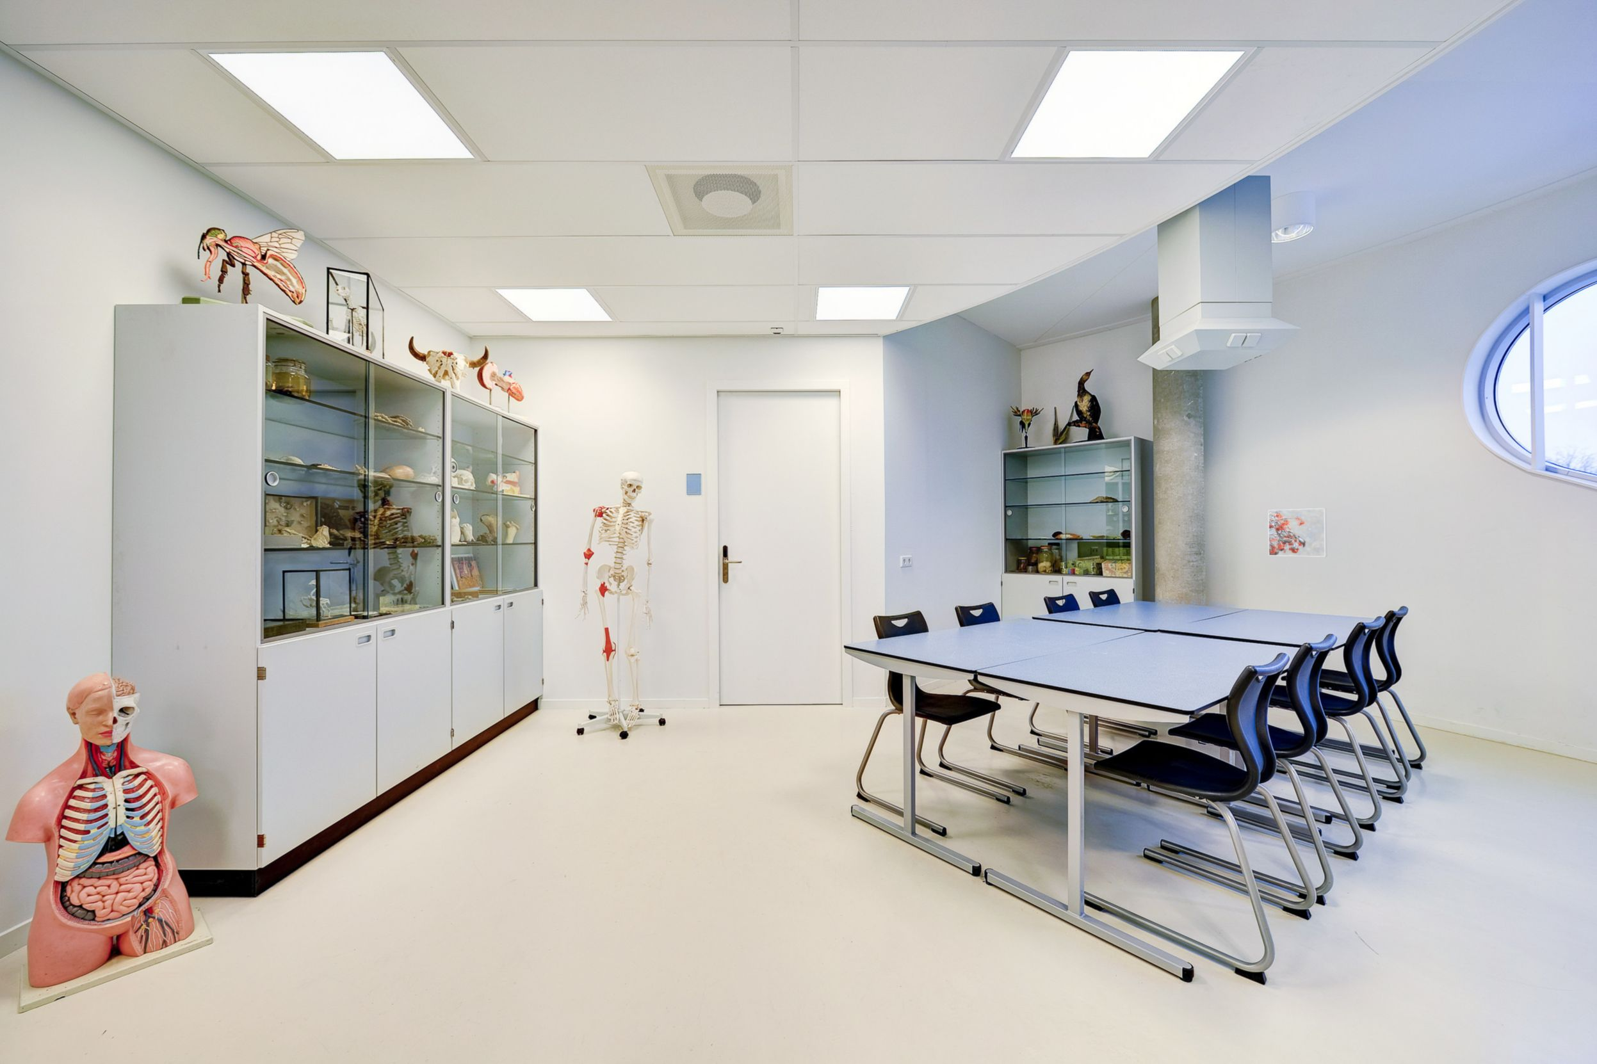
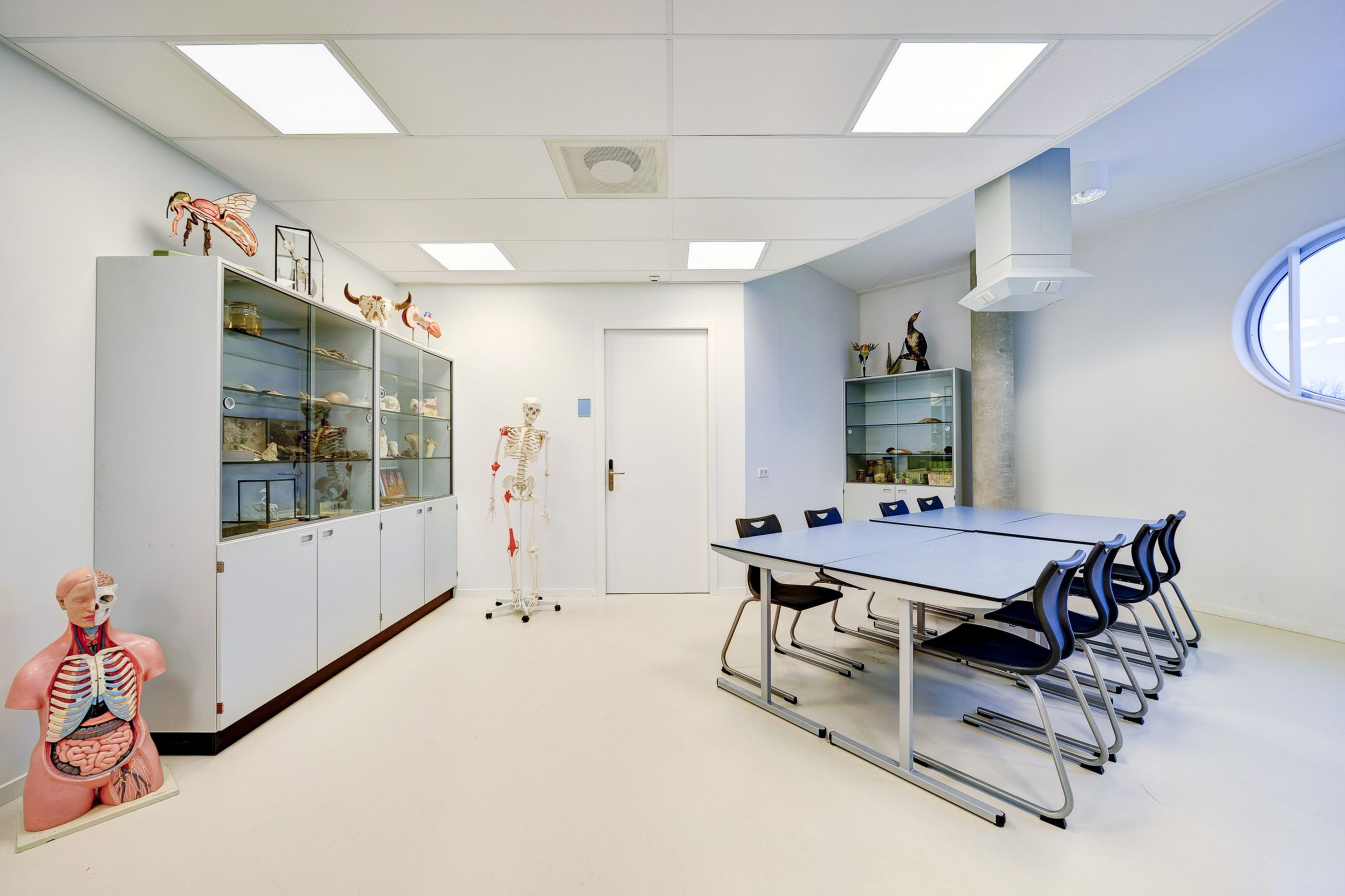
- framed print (1297, 533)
